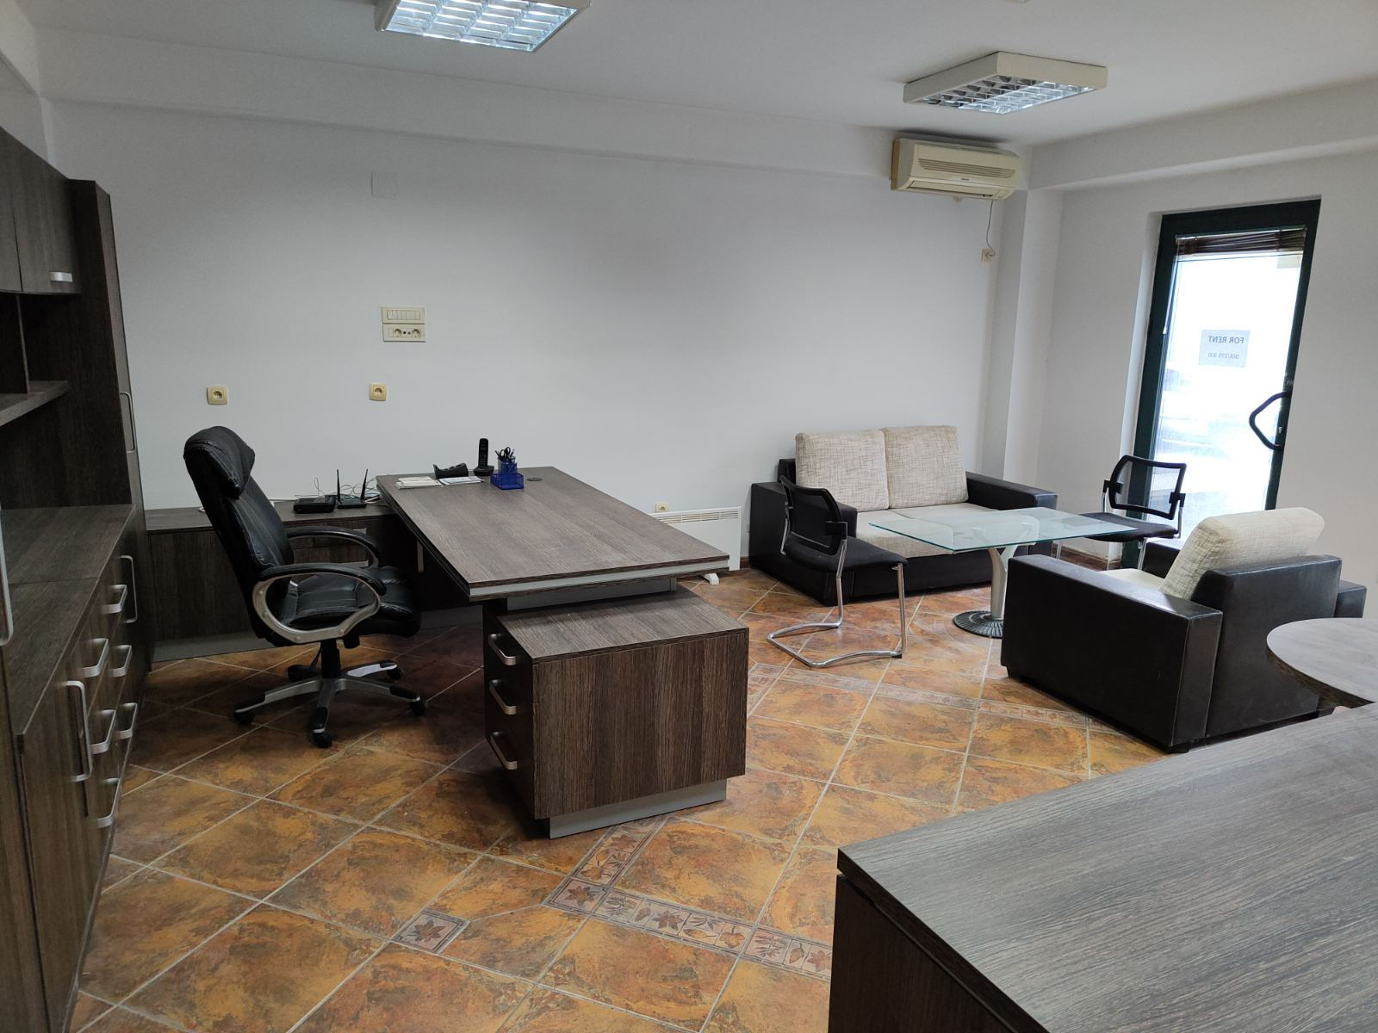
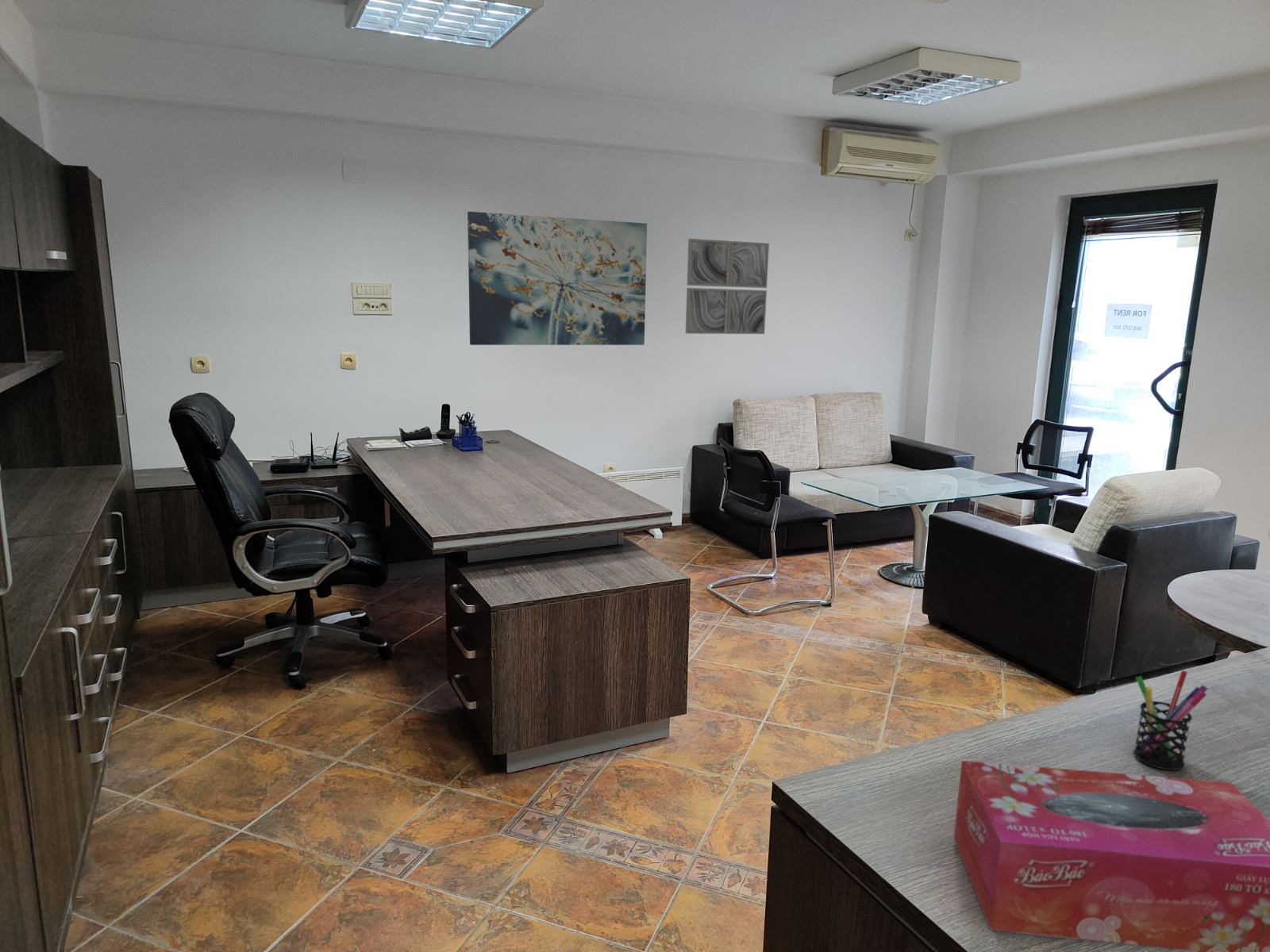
+ wall art (560, 282)
+ tissue box (1117, 852)
+ wall art (727, 286)
+ pen holder (1161, 712)
